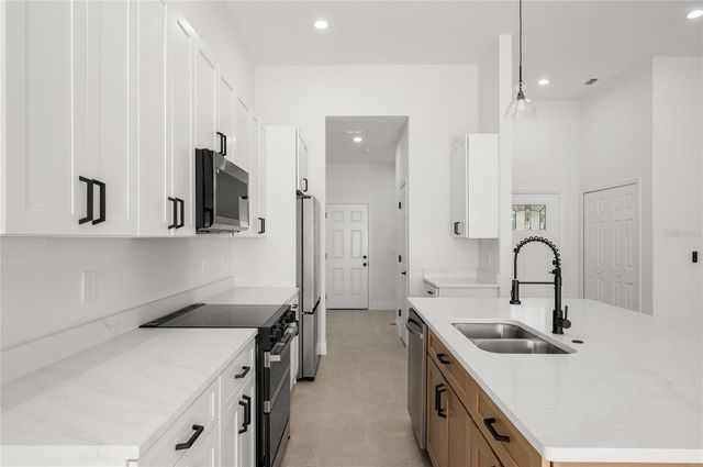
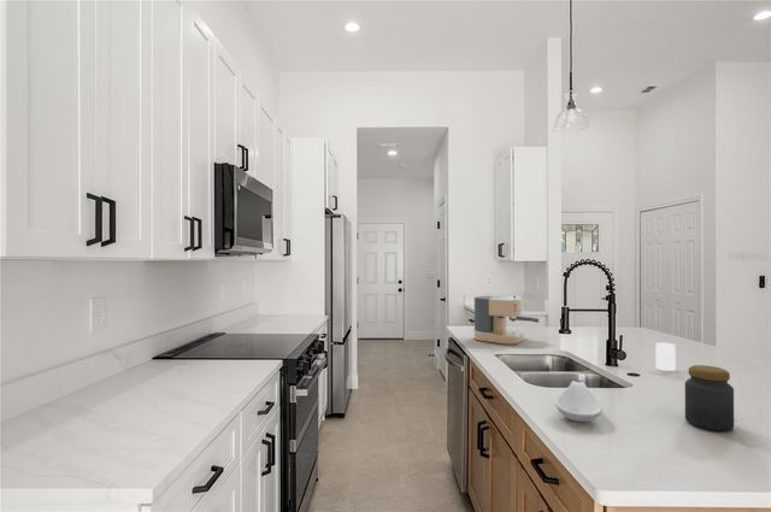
+ coffee maker (505, 317)
+ spoon rest (577, 399)
+ jar (708, 396)
+ cup (665, 355)
